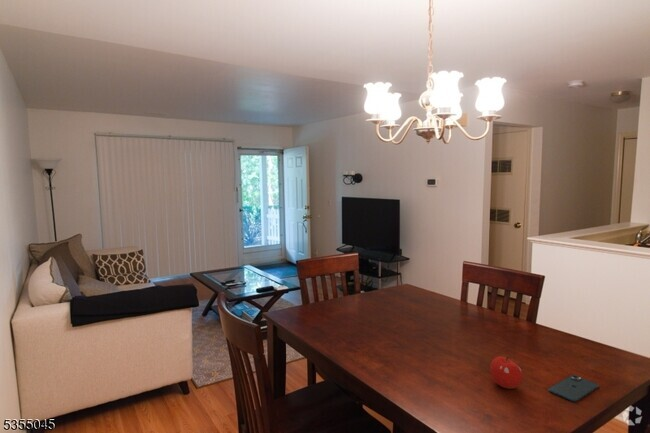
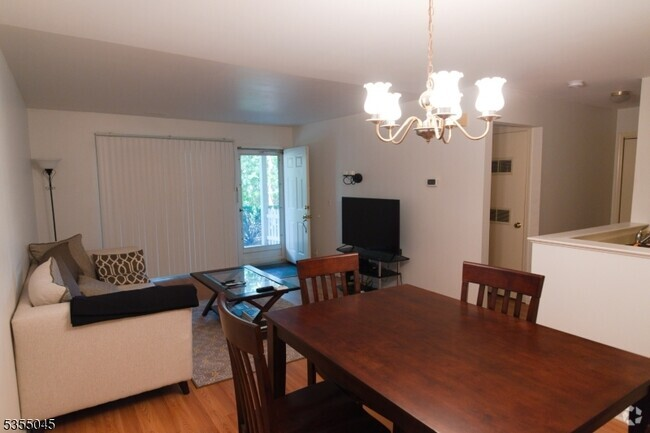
- fruit (506, 370)
- smartphone (573, 387)
